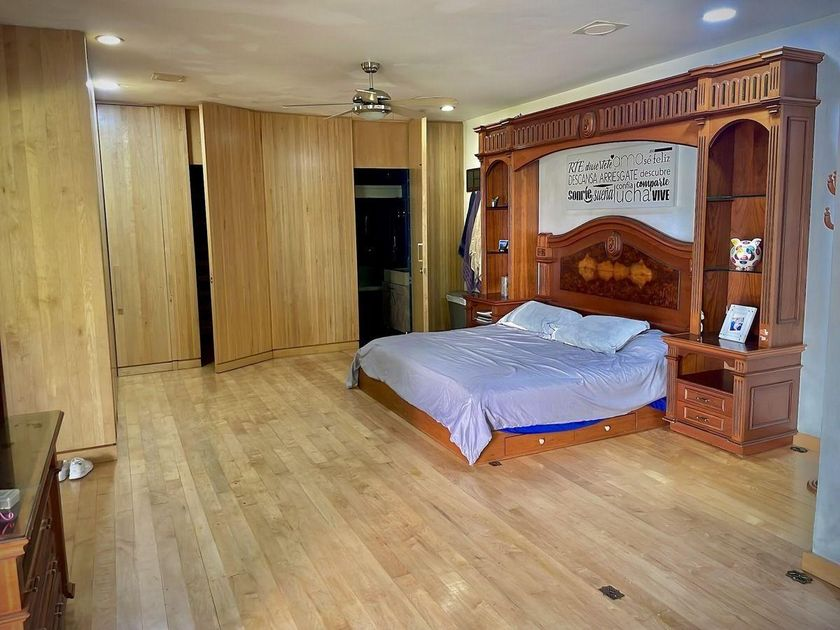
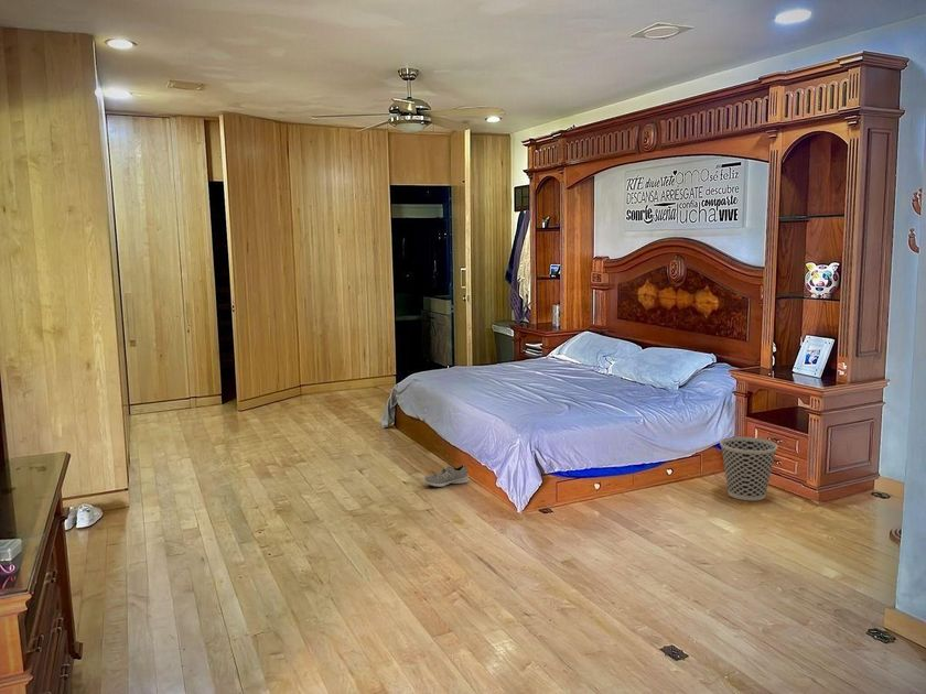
+ sneaker (445, 474)
+ wastebasket (747, 469)
